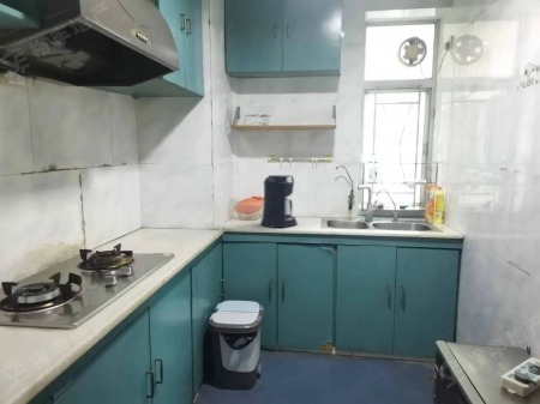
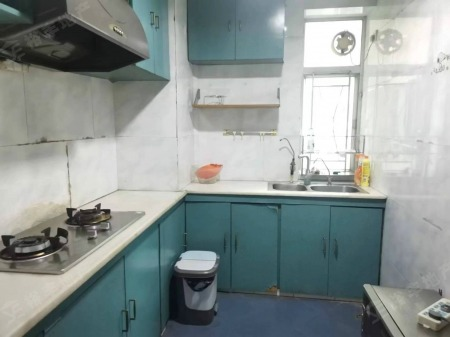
- coffee maker (278, 200)
